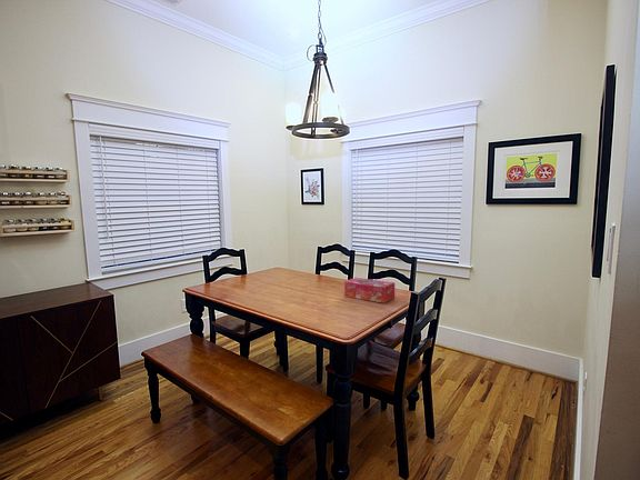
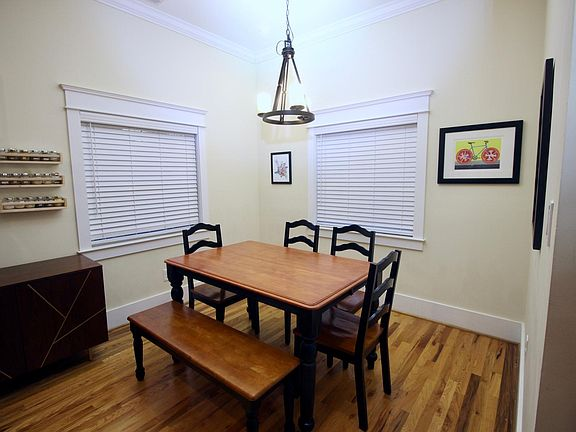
- tissue box (369, 289)
